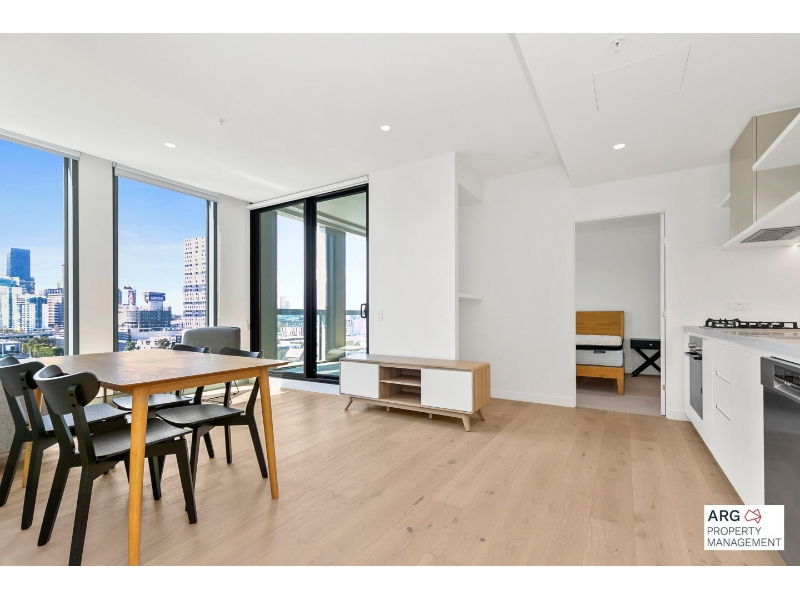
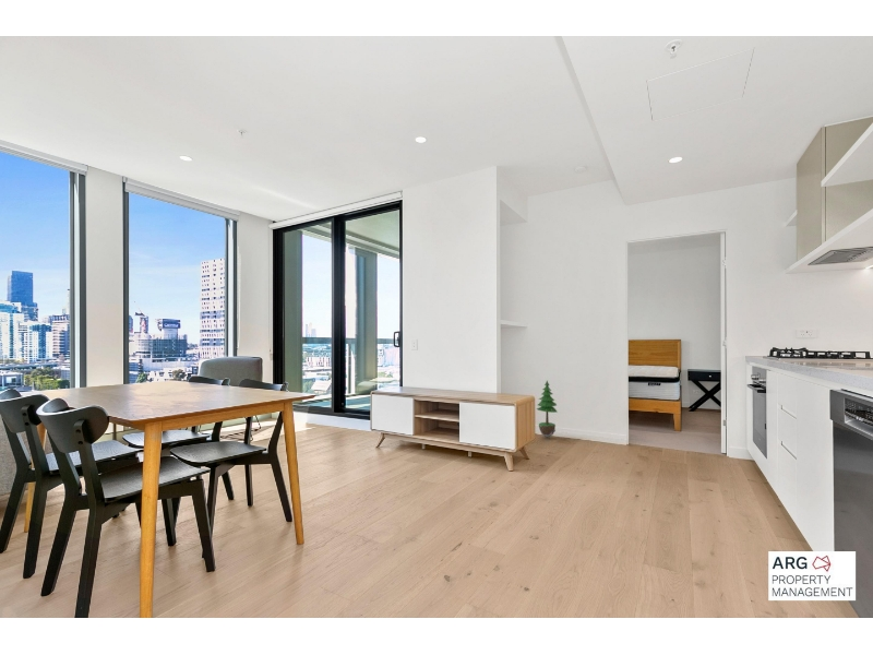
+ potted tree (547, 408)
